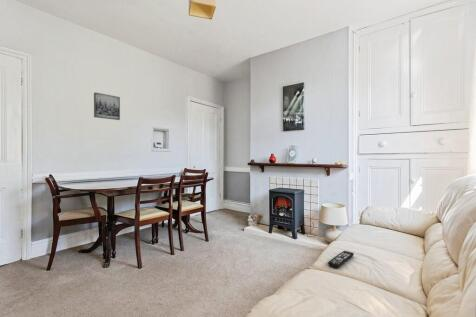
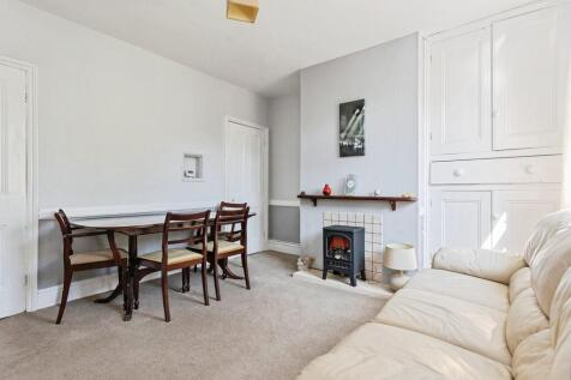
- remote control (341, 259)
- wall art (107, 106)
